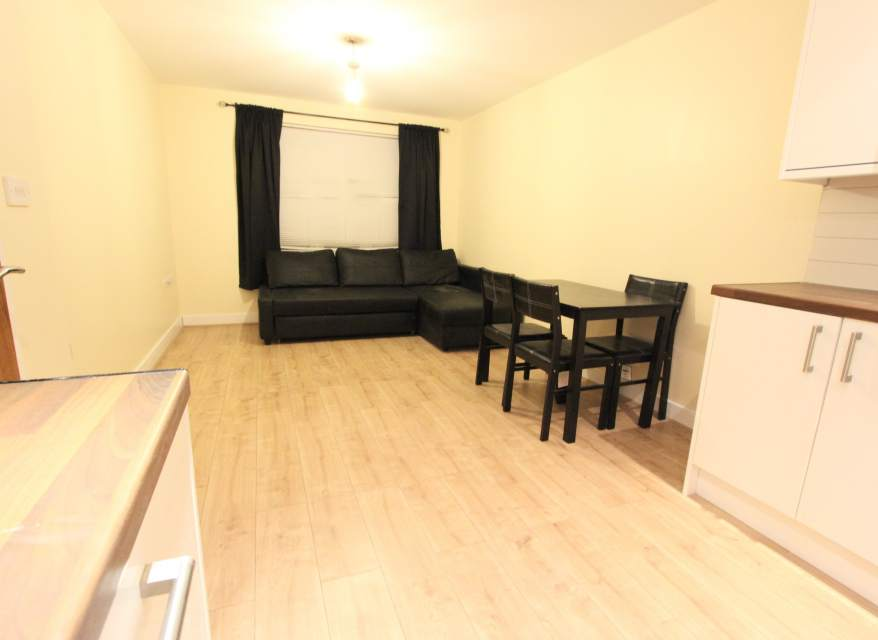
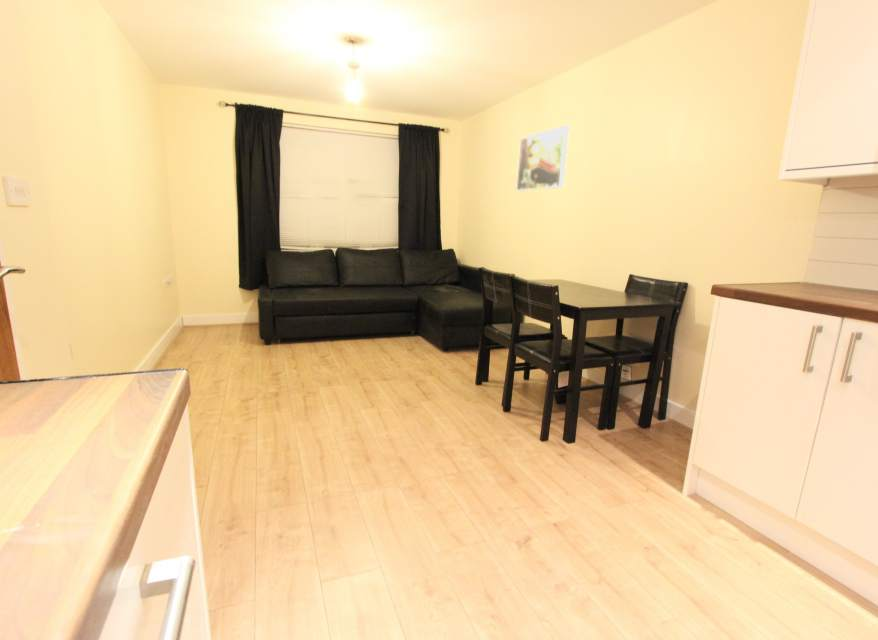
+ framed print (540, 161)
